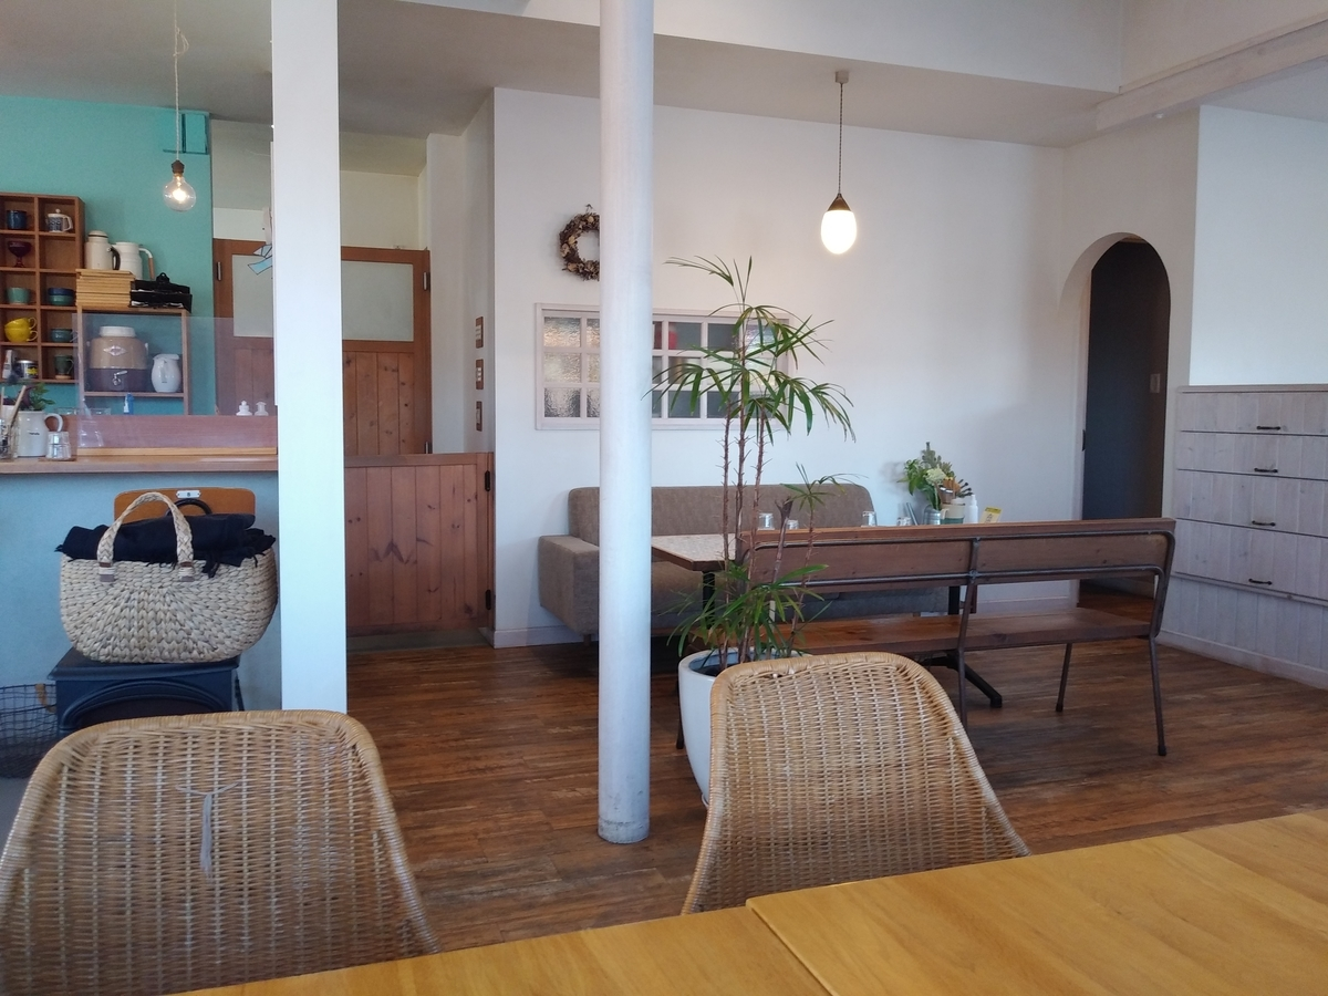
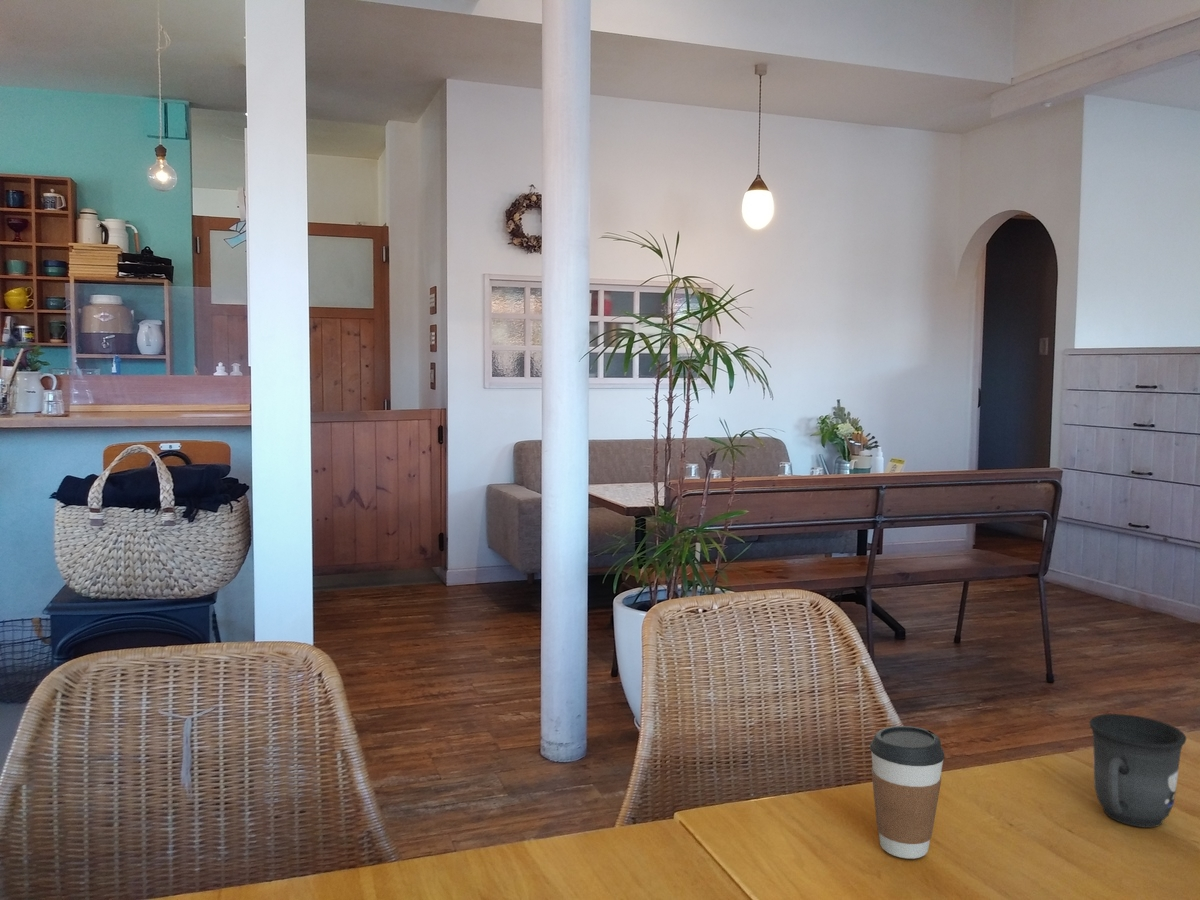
+ mug (1129, 776)
+ coffee cup (905, 792)
